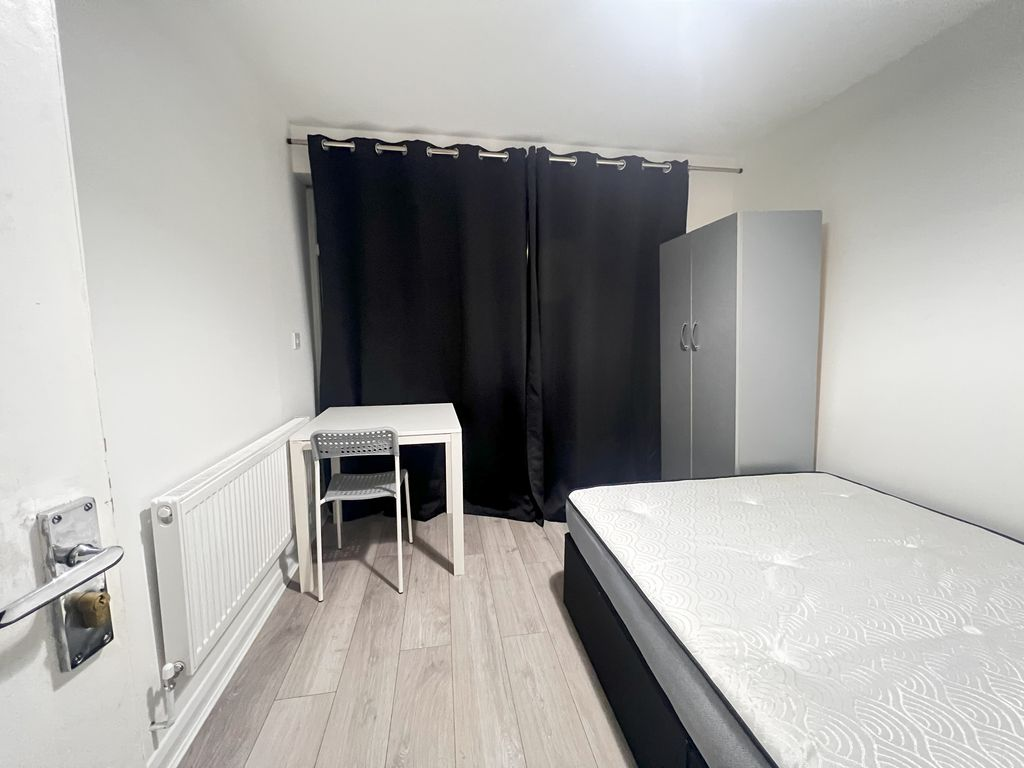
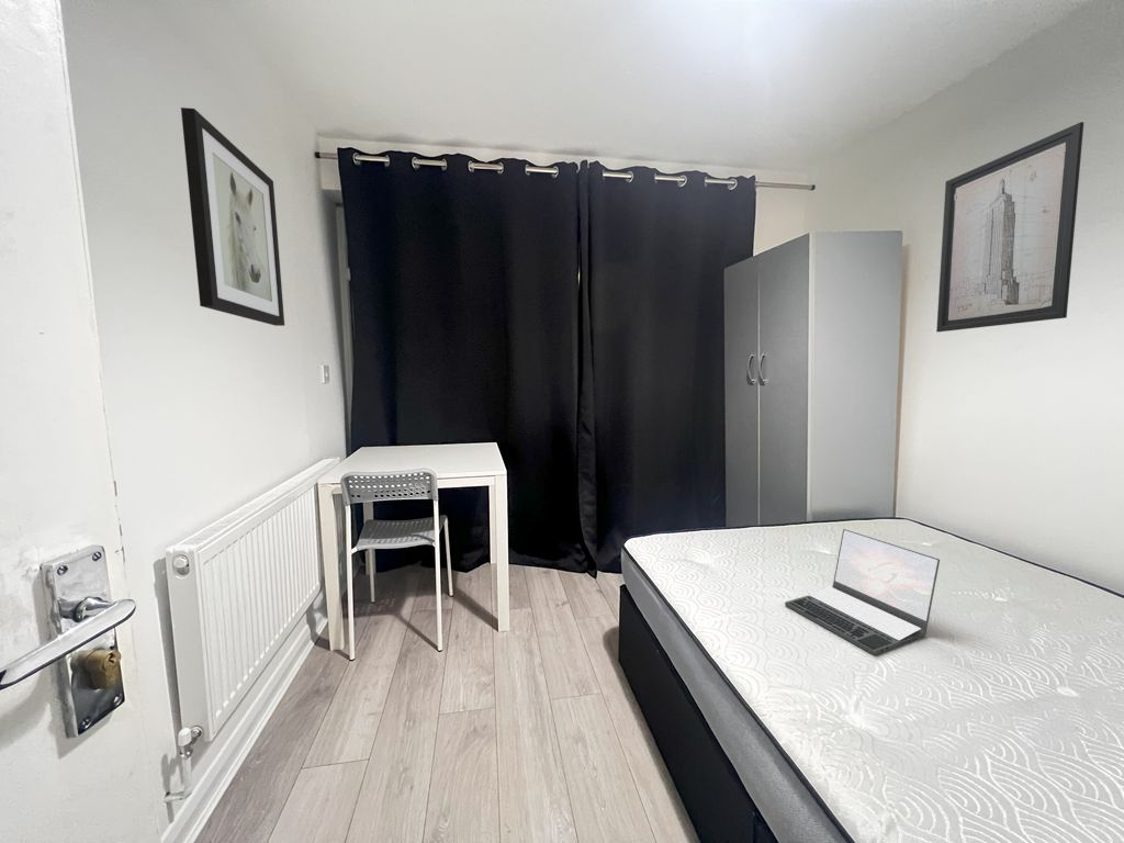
+ laptop (856, 583)
+ wall art (241, 235)
+ wall art (999, 241)
